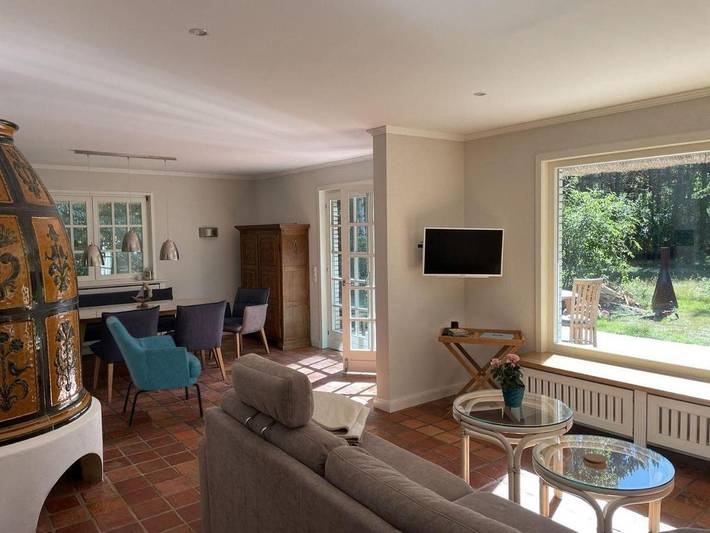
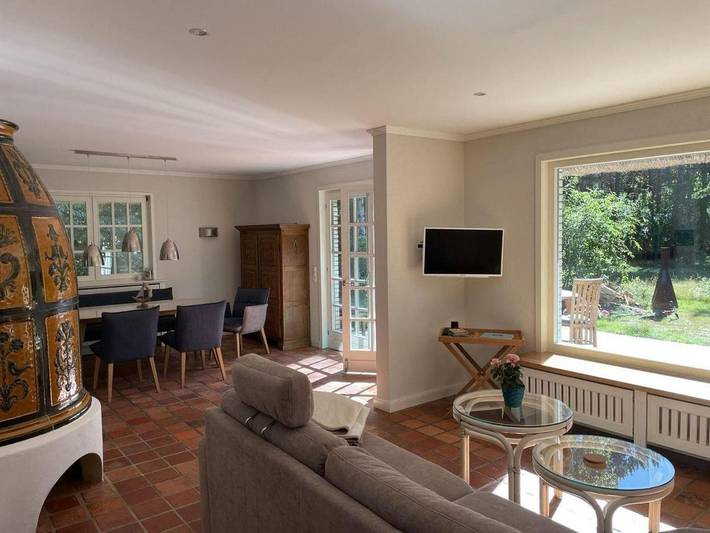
- armchair (154, 365)
